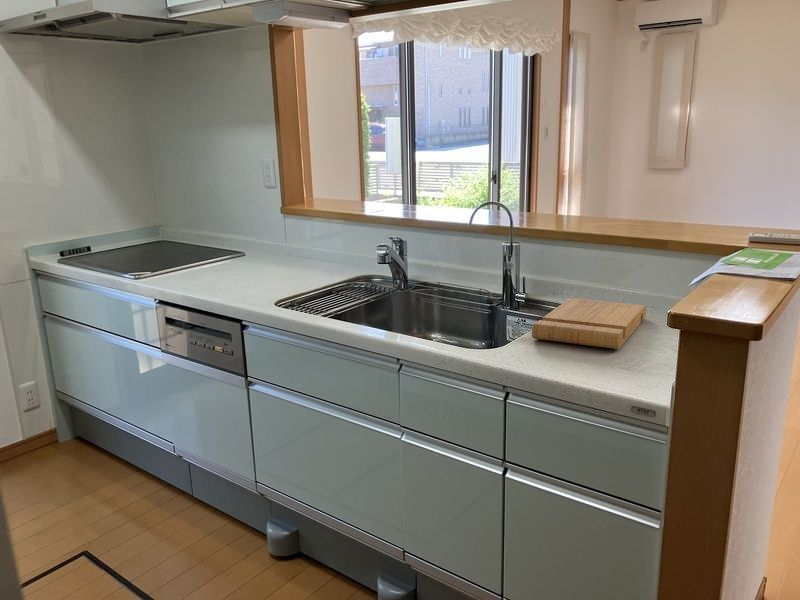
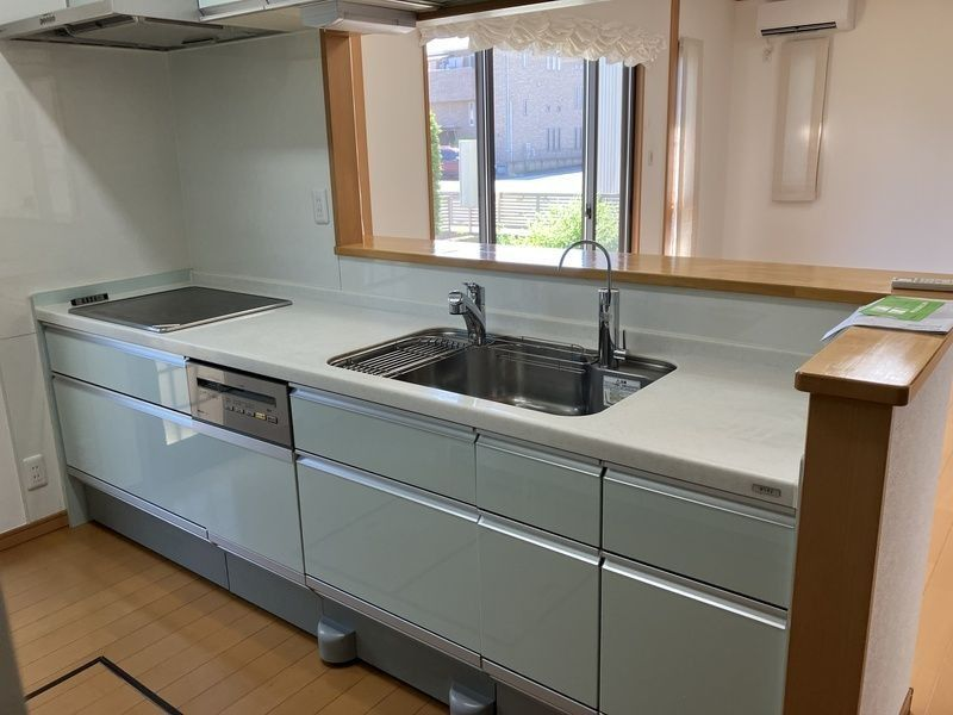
- cutting board (591, 321)
